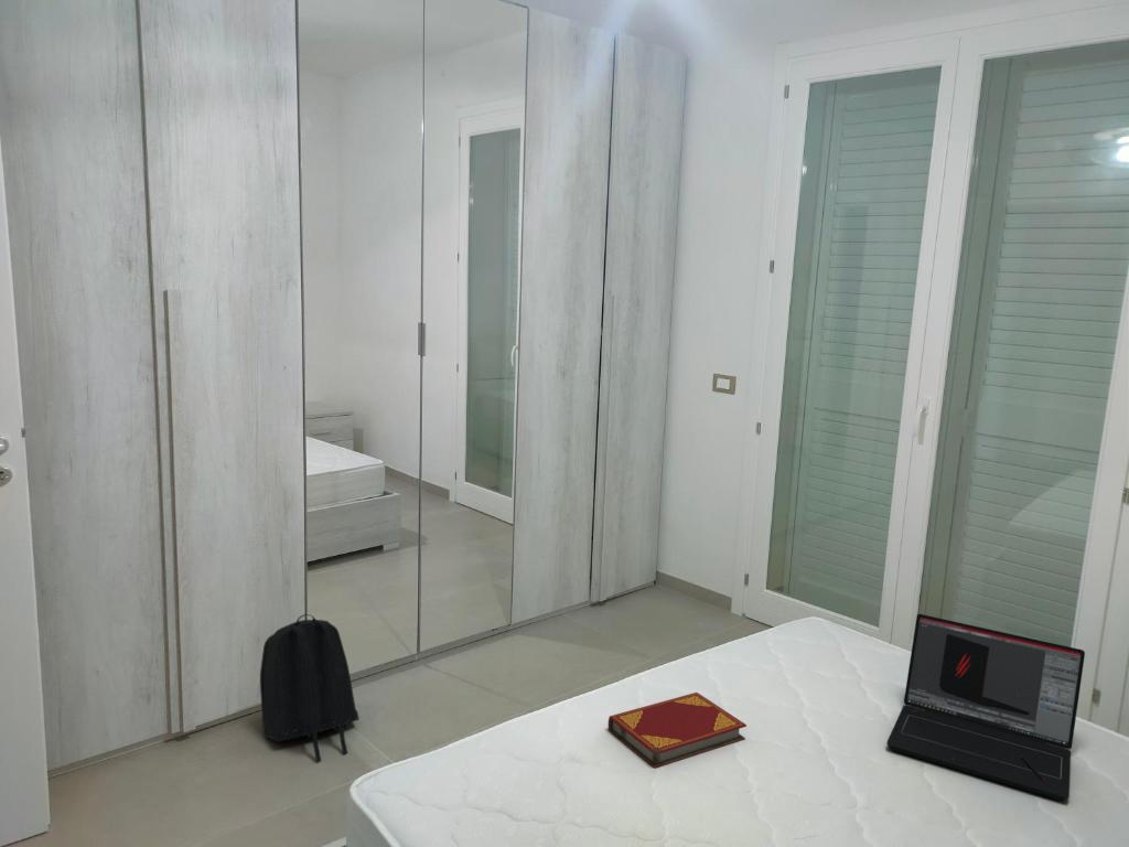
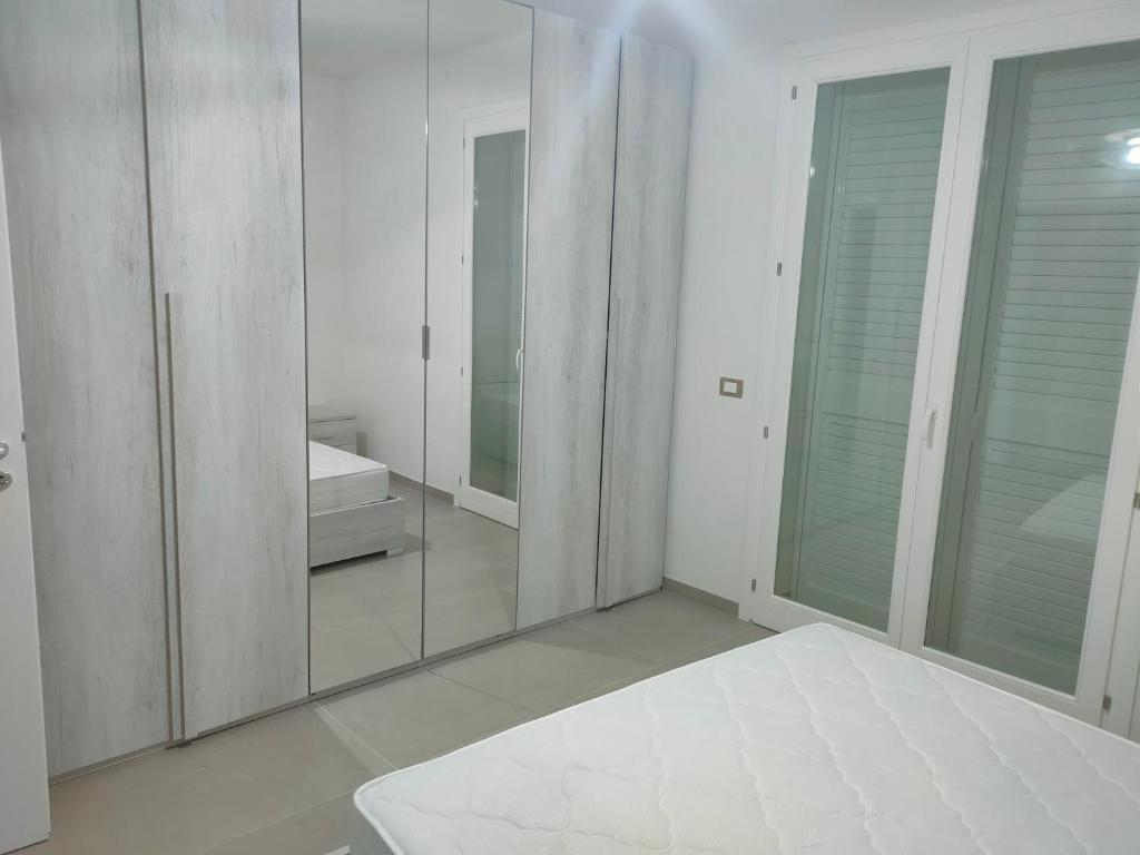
- laptop (985, 699)
- hardback book (676, 727)
- backpack (311, 675)
